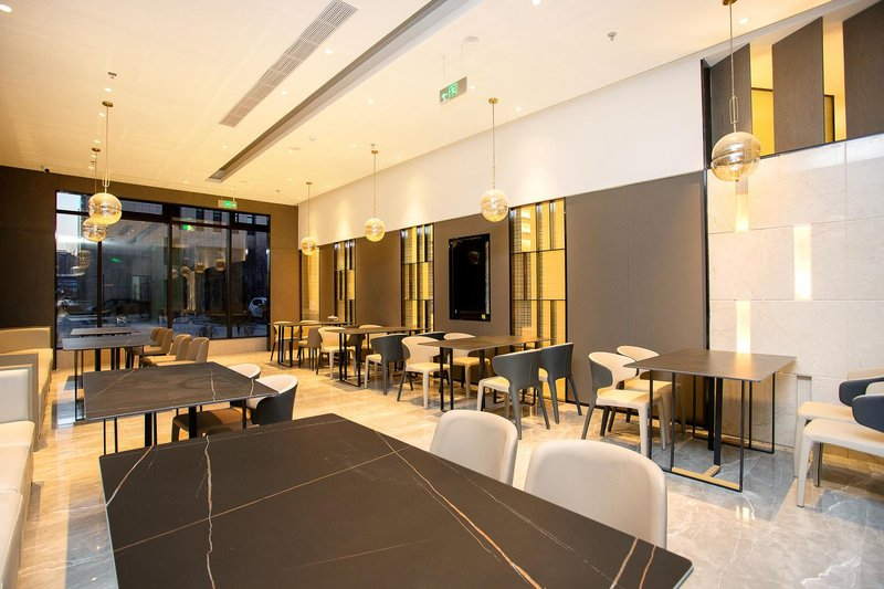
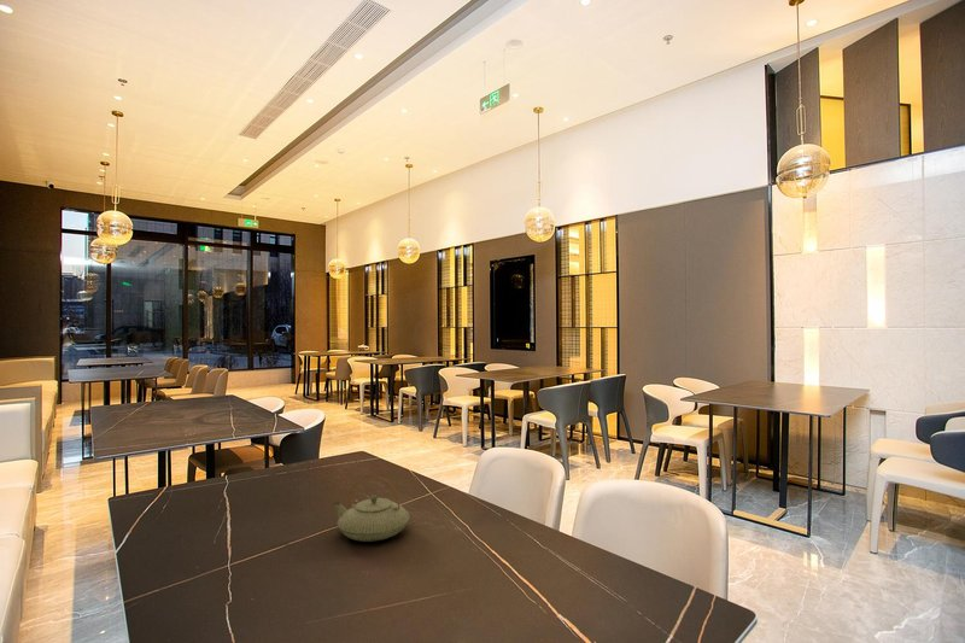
+ teapot (369, 503)
